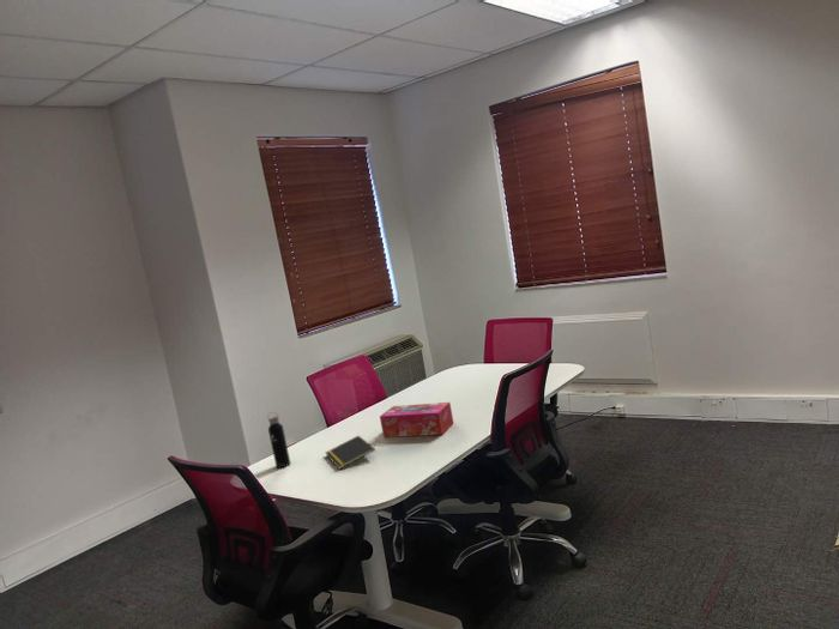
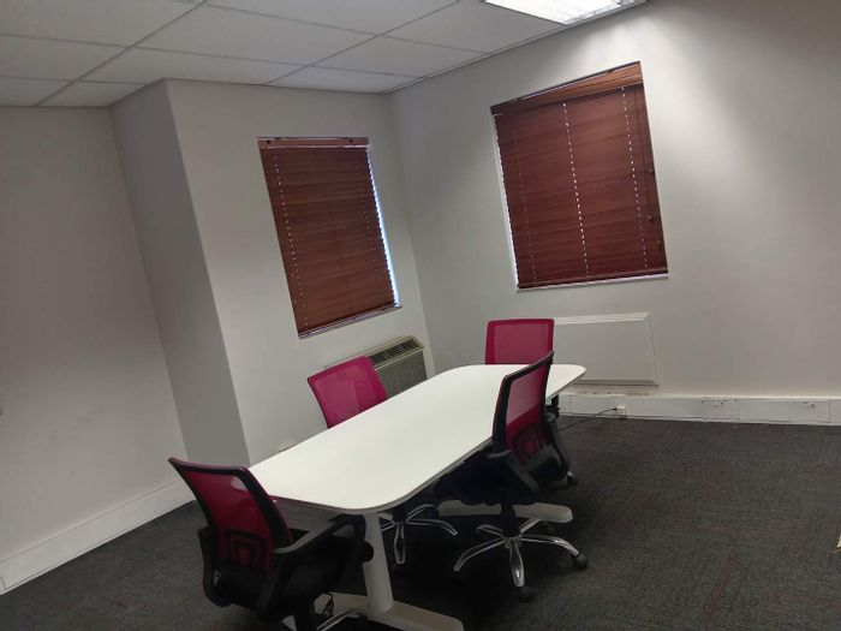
- water bottle (277, 439)
- notepad (349, 450)
- tissue box (416, 419)
